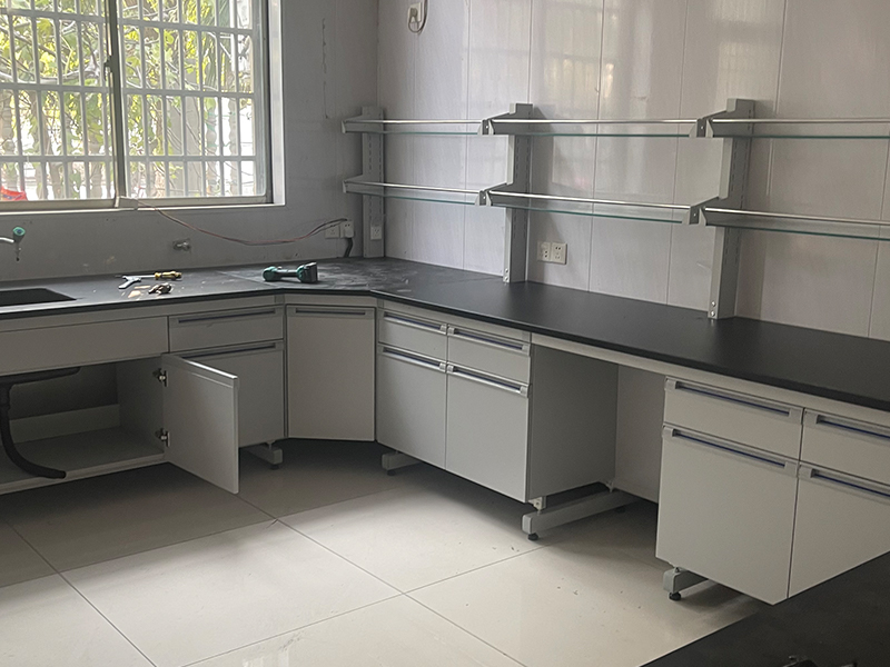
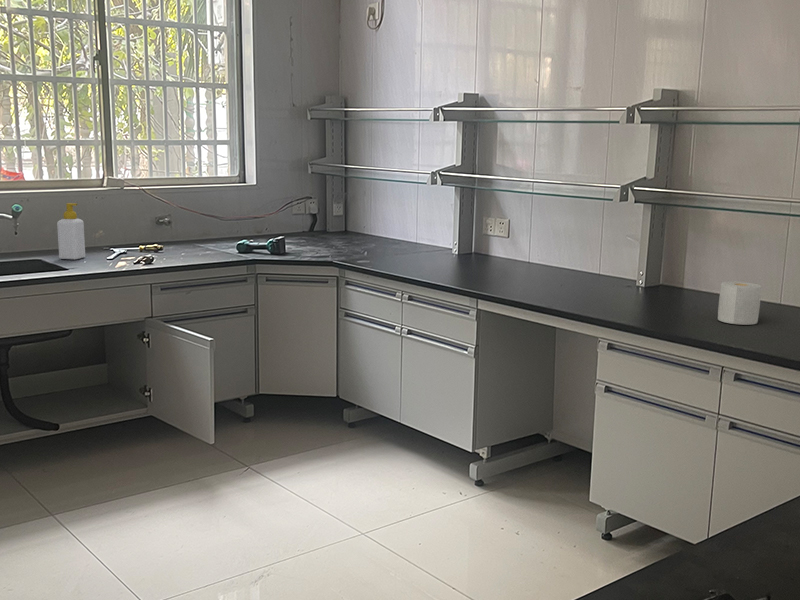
+ soap bottle (70, 231)
+ paper towel roll (739, 302)
